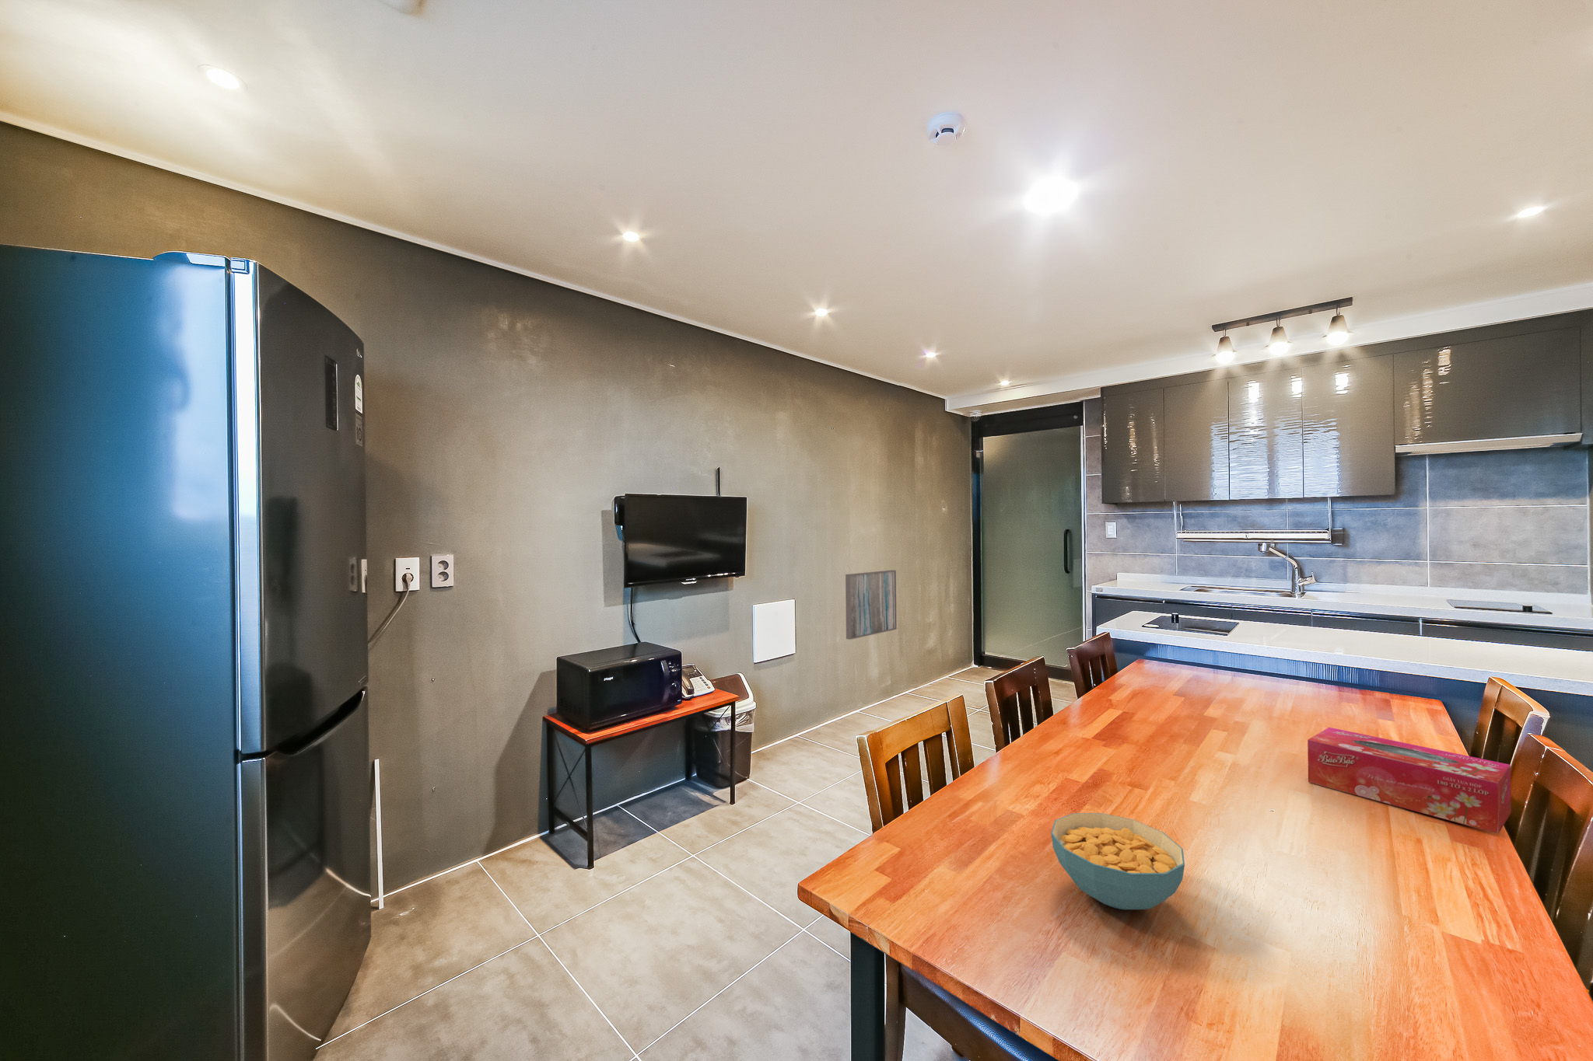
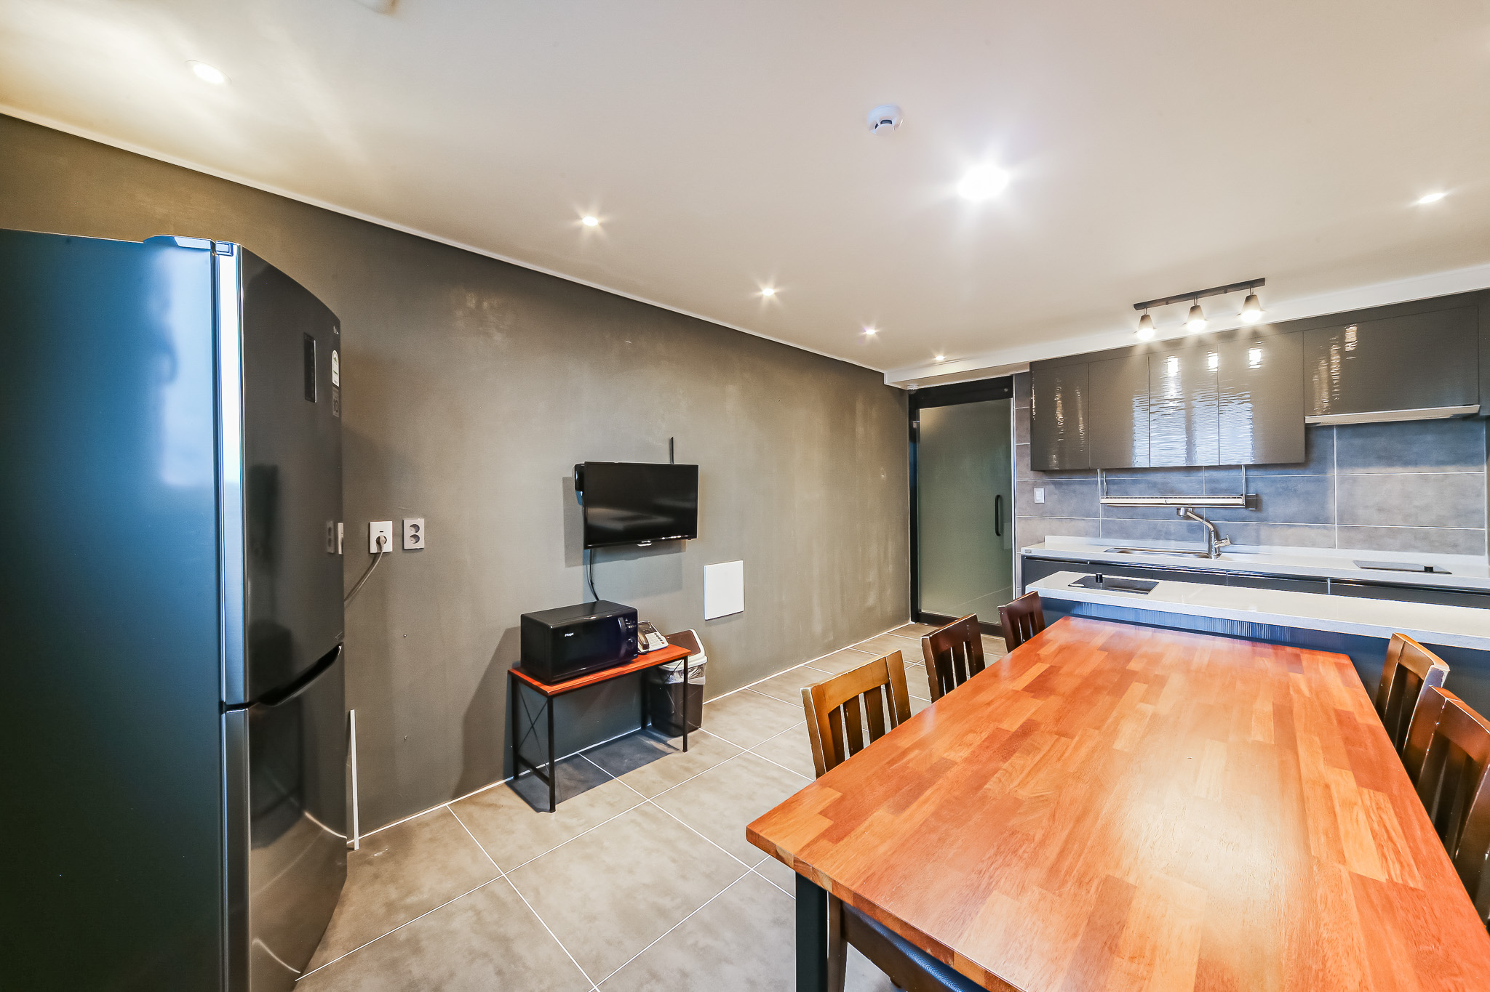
- cereal bowl (1116, 869)
- tissue box (1403, 773)
- wall art (872, 603)
